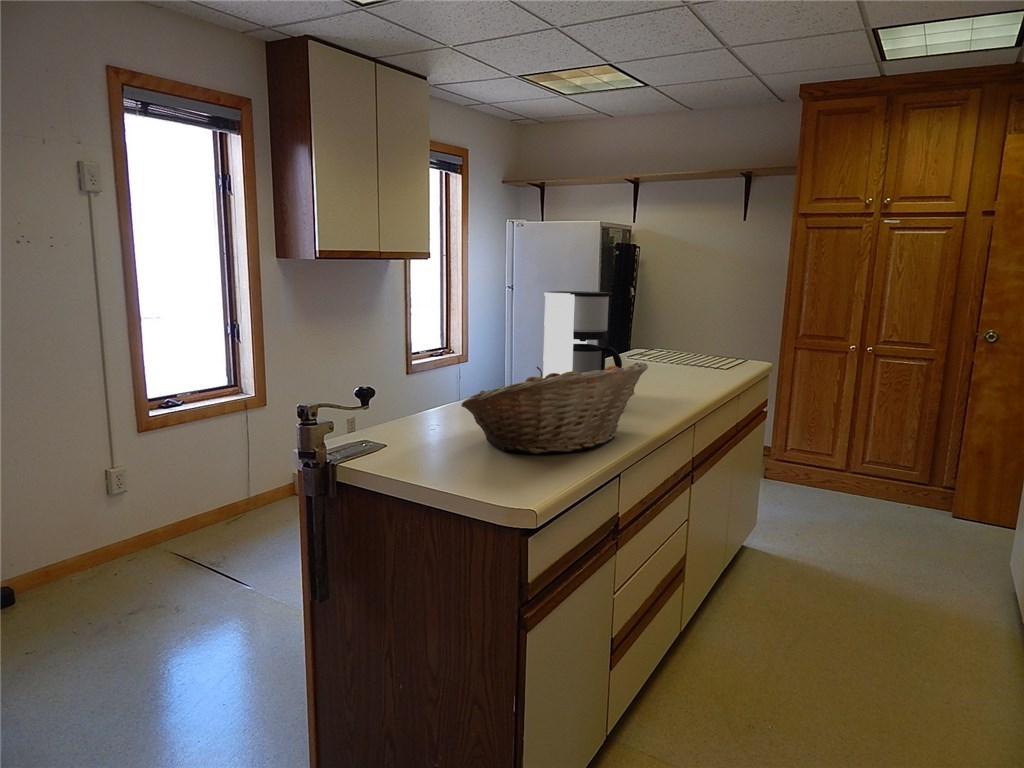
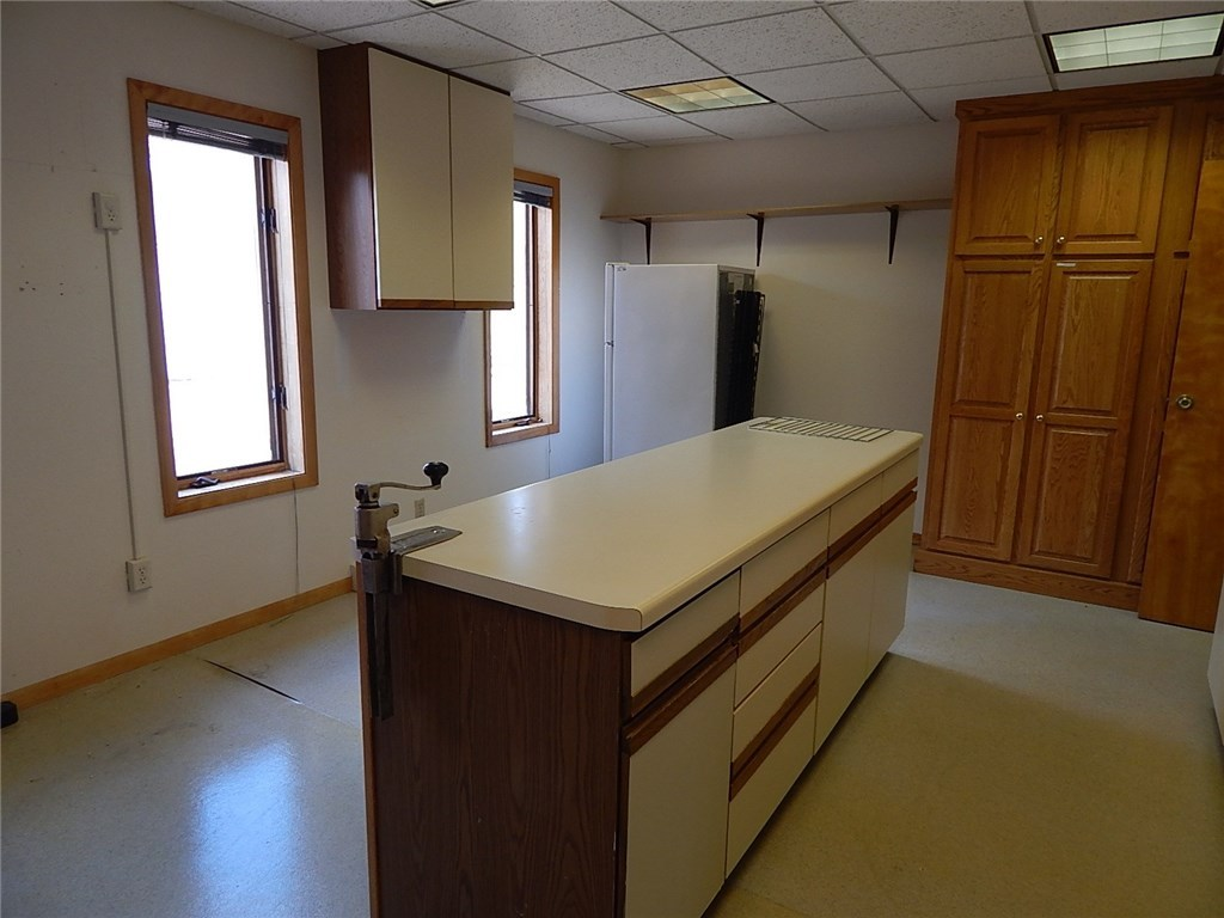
- coffee maker (584, 345)
- fruit basket (557, 400)
